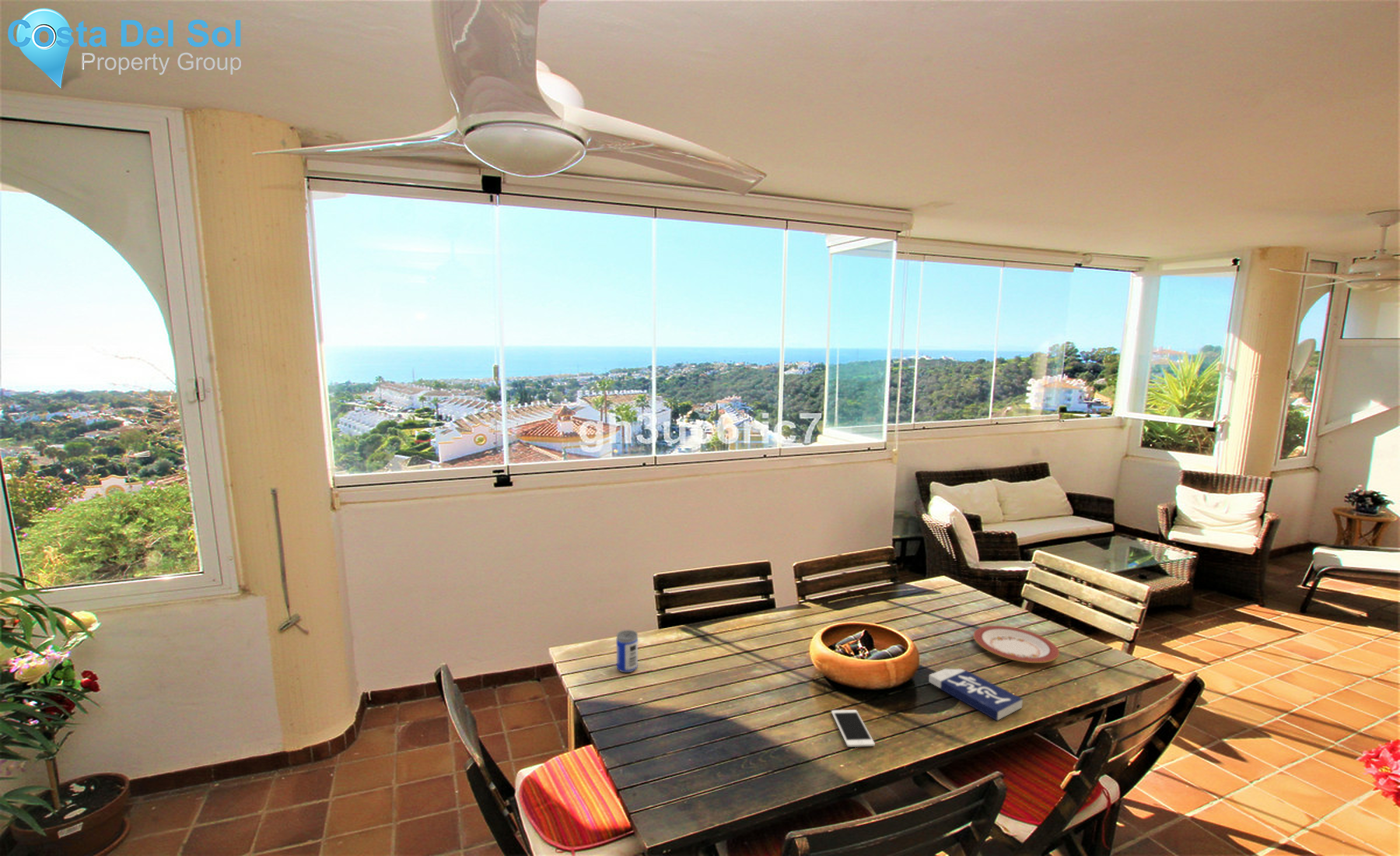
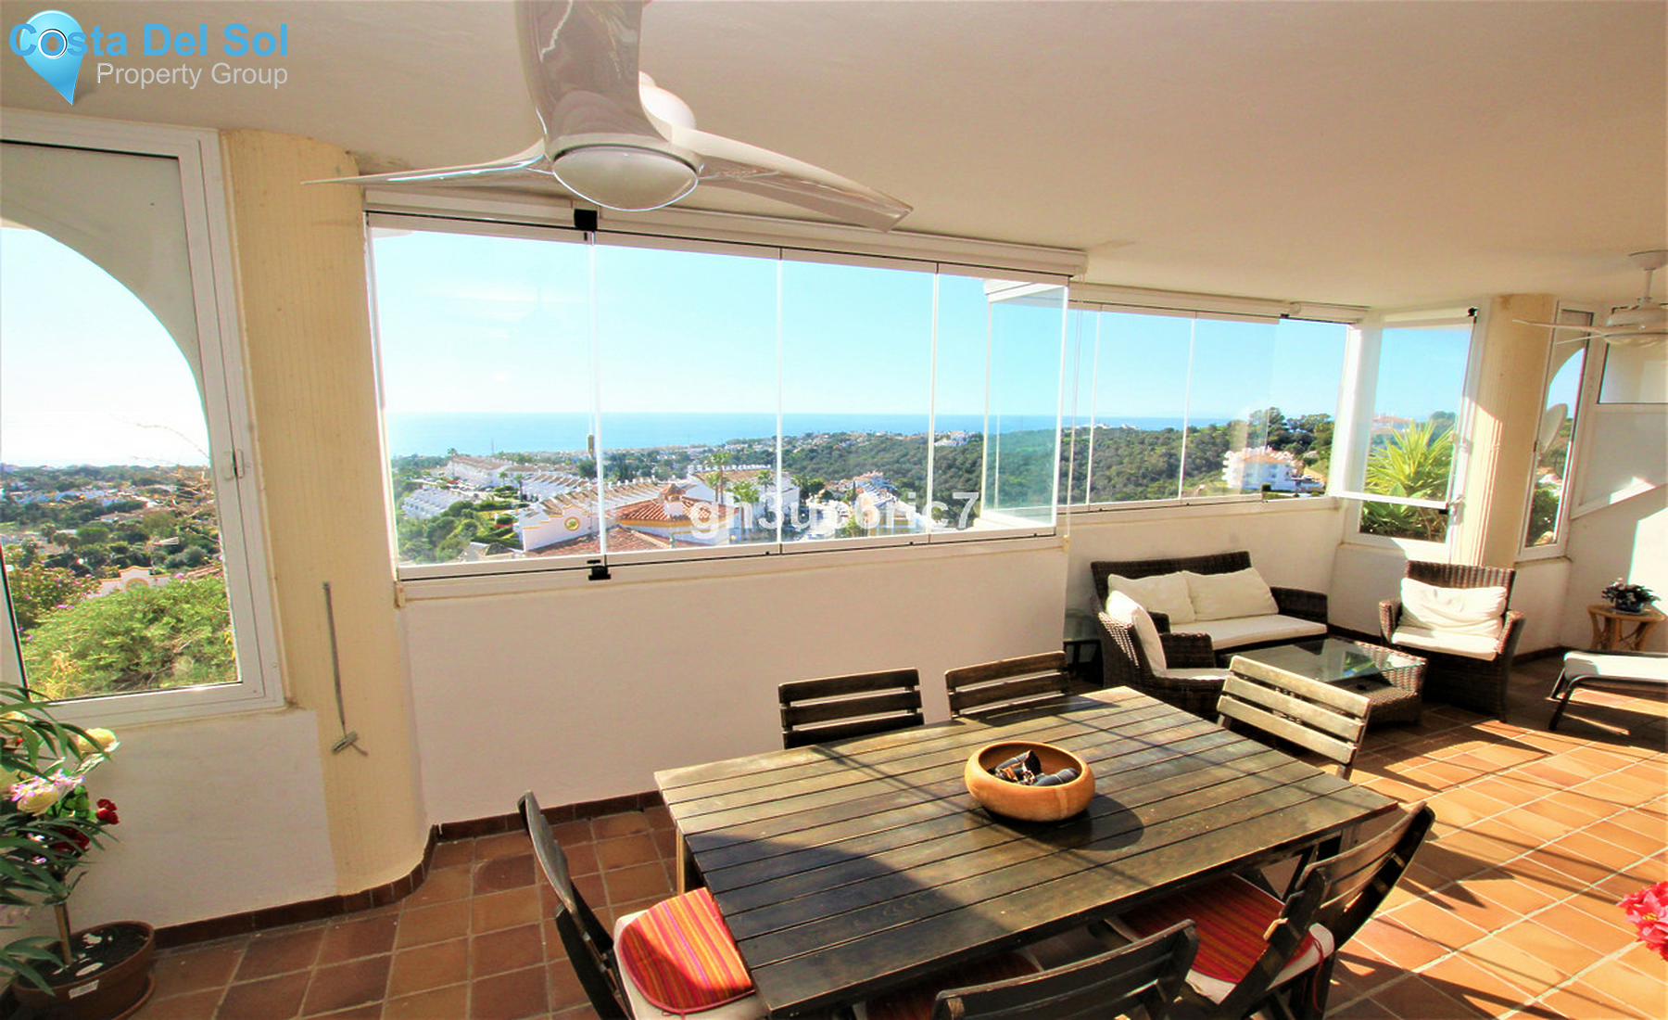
- beer can (627, 651)
- plate (1014, 645)
- book (973, 690)
- cell phone (852, 727)
